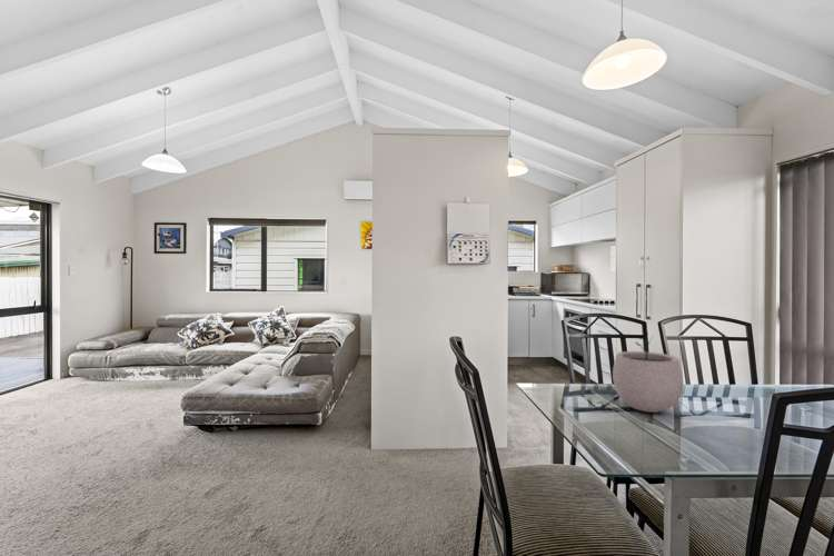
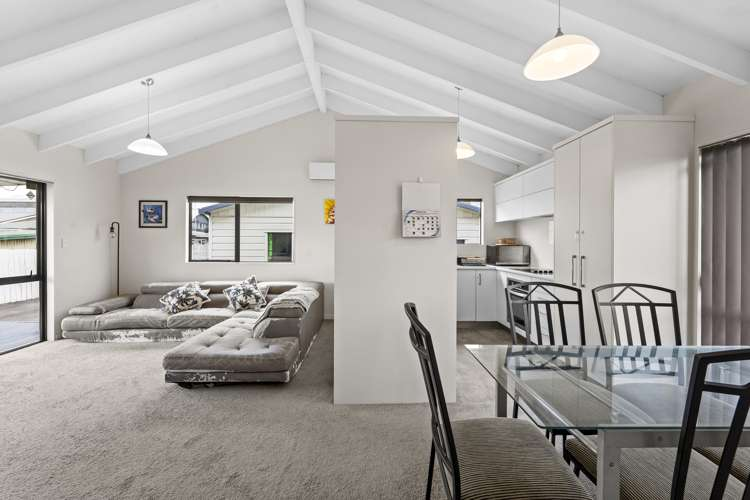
- plant pot (646, 370)
